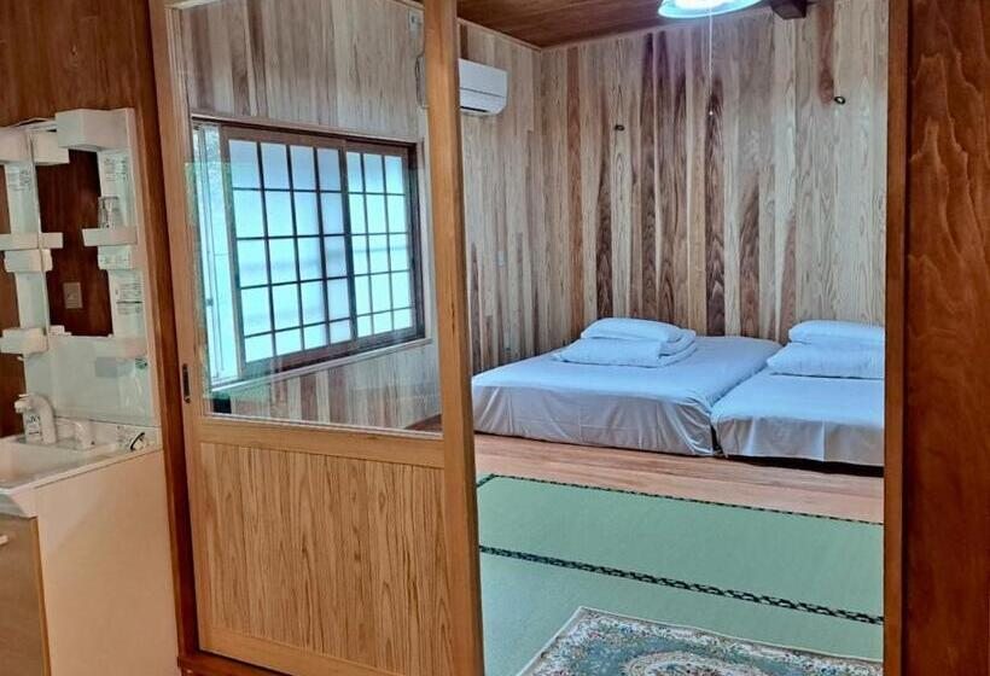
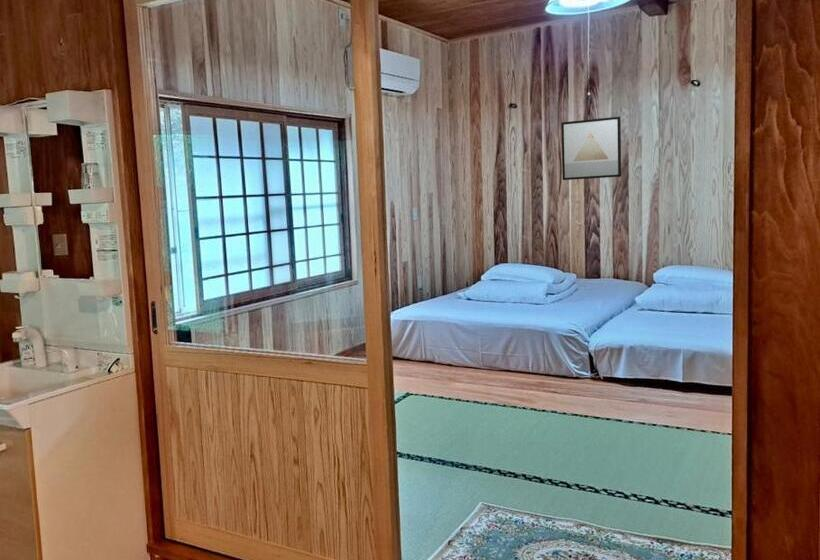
+ wall art (590, 149)
